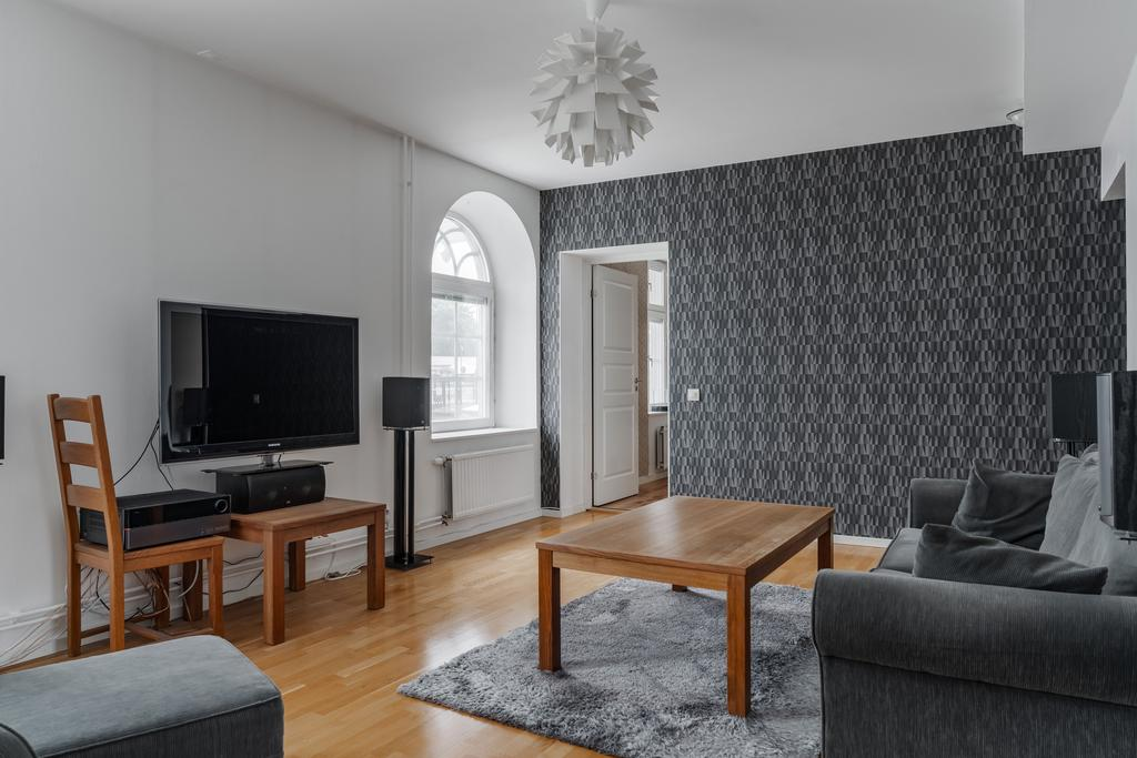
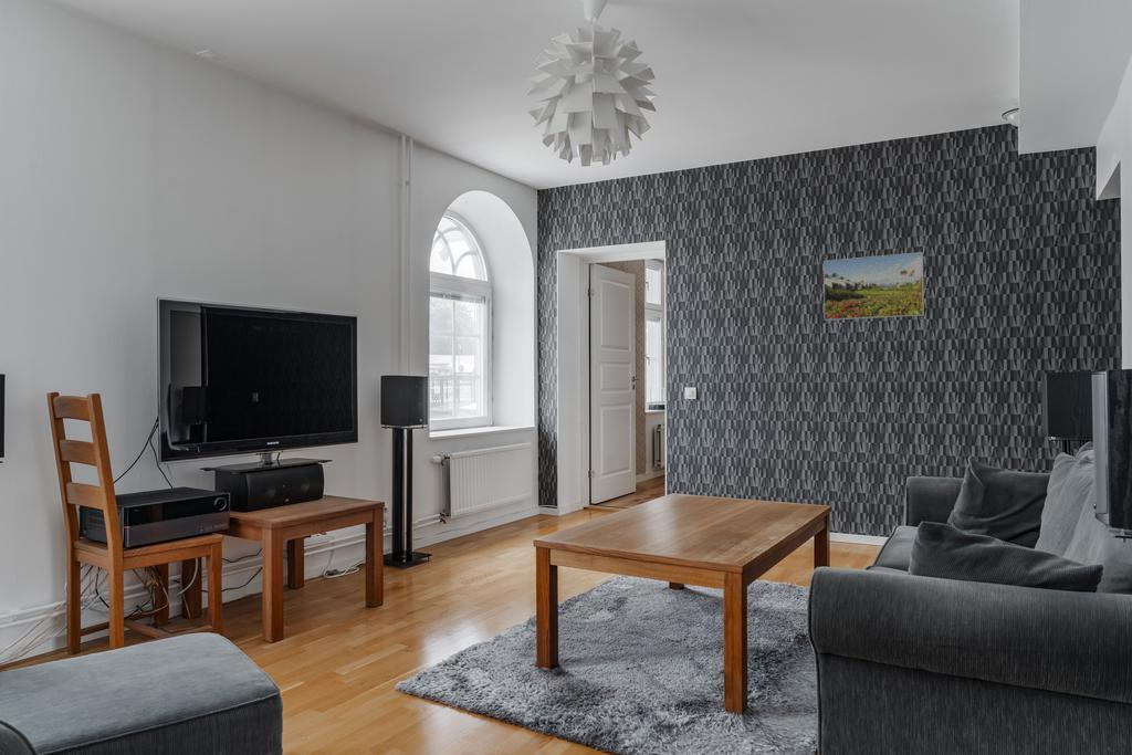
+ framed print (871, 286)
